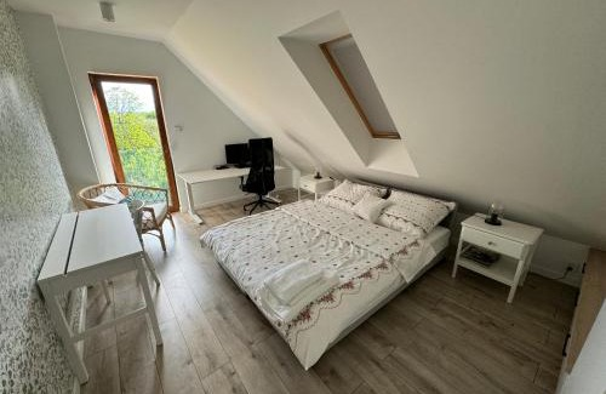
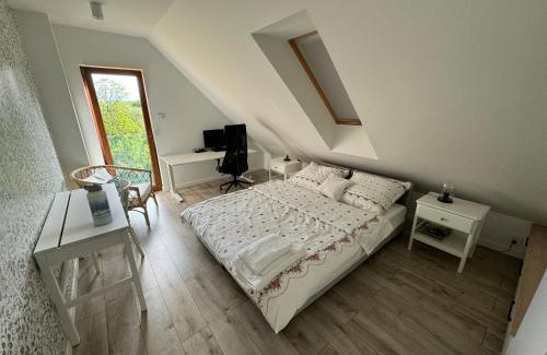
+ water bottle (97, 202)
